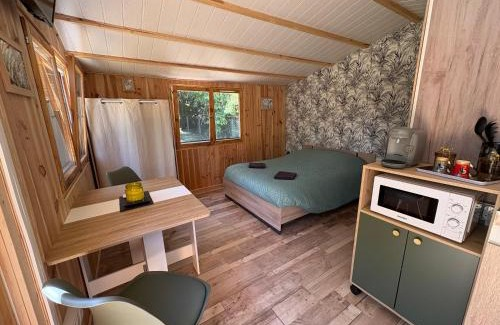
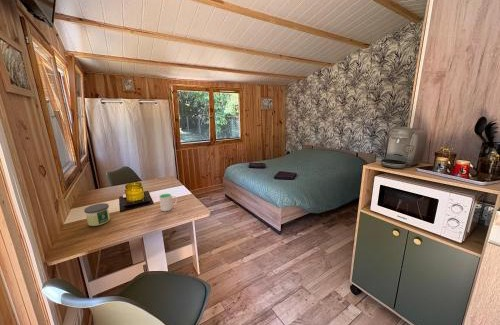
+ candle (98, 214)
+ mug (168, 201)
